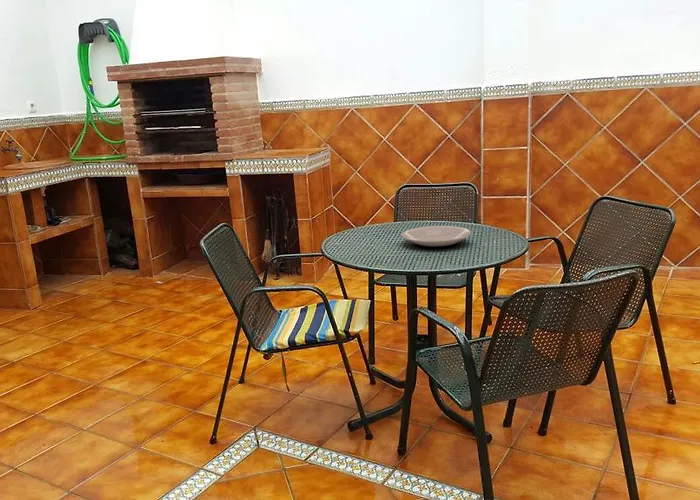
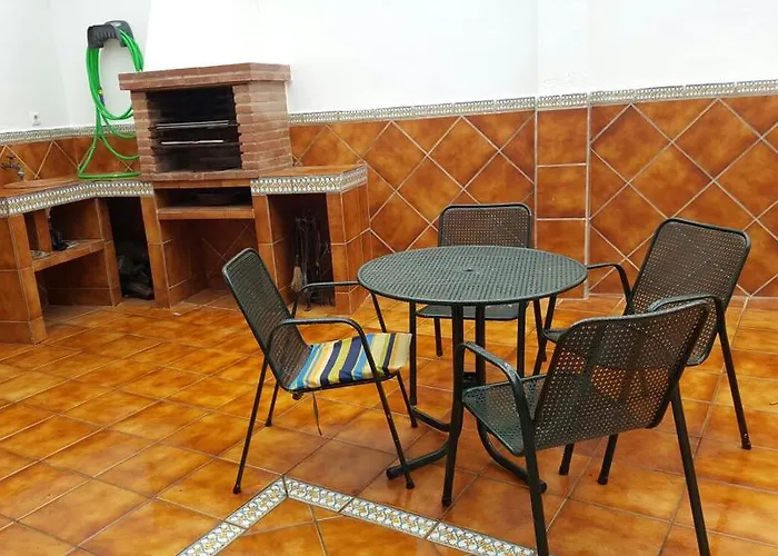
- plate (436, 238)
